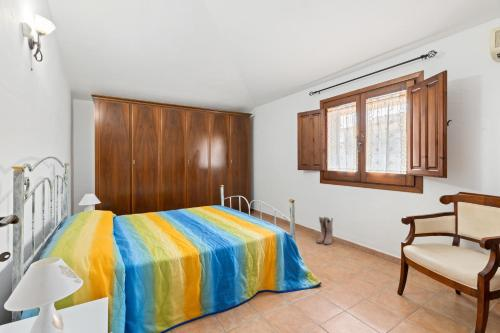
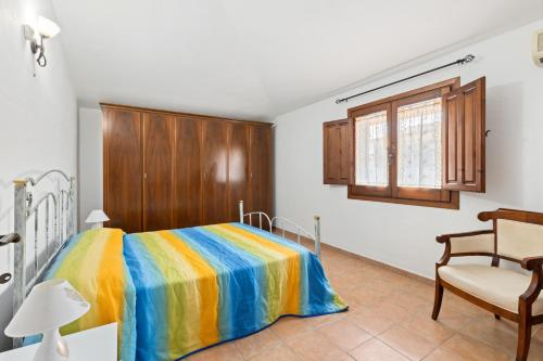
- boots (325, 229)
